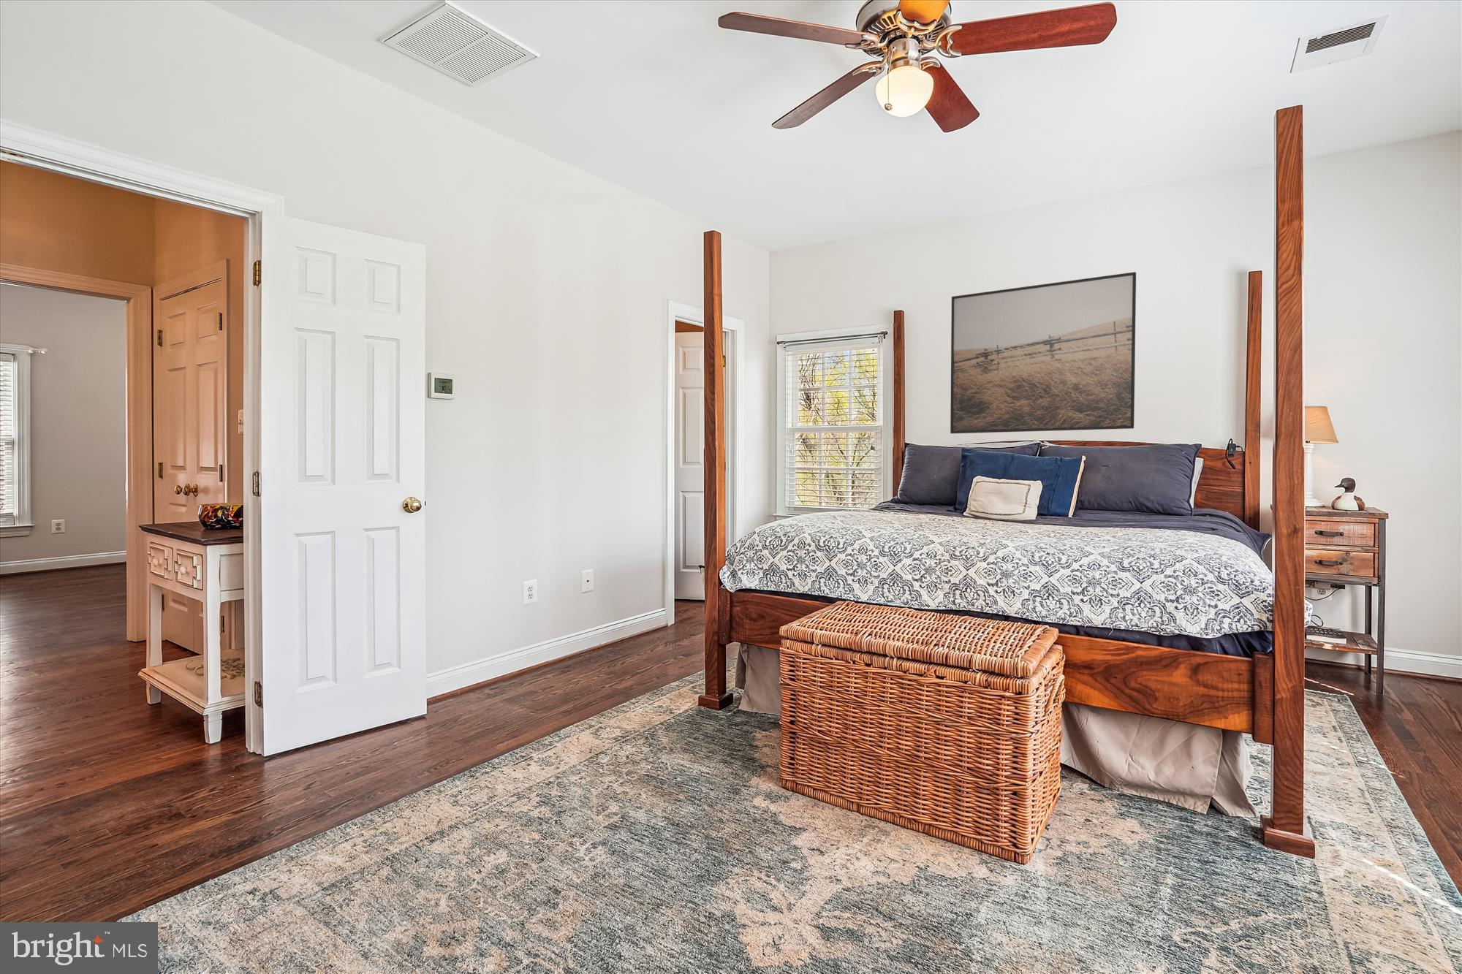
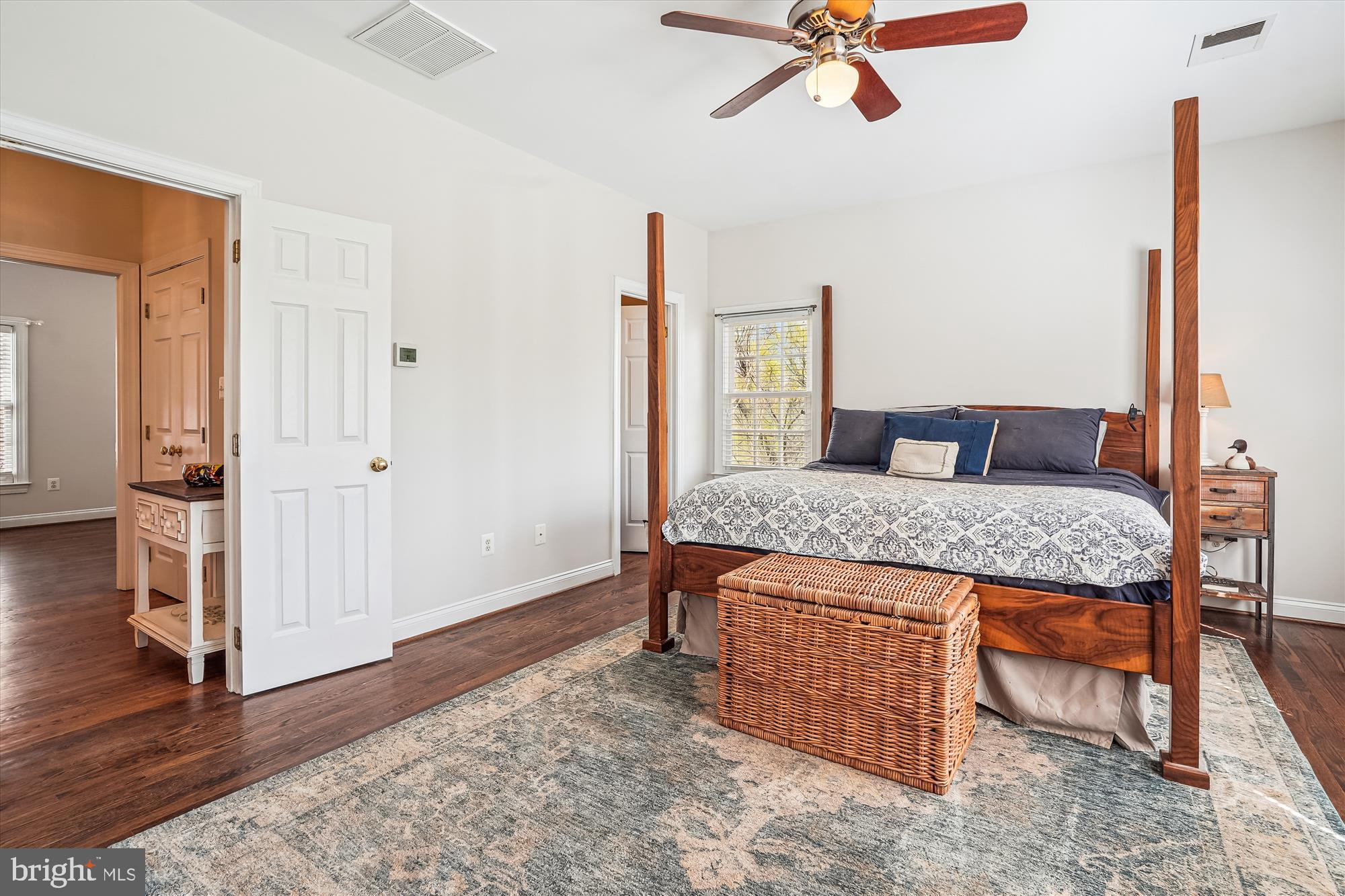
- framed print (1037, 358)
